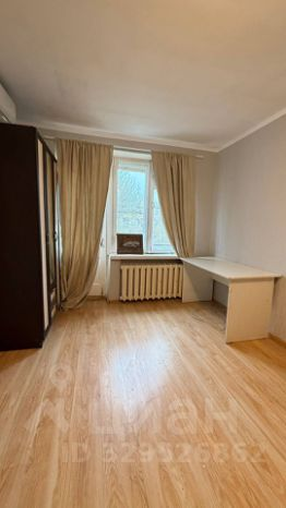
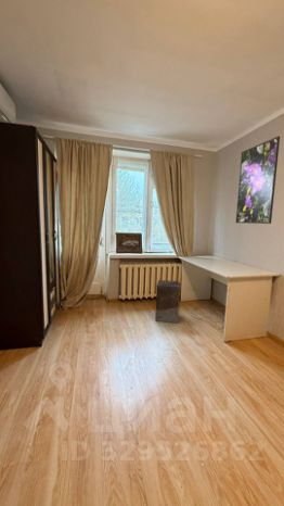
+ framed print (255, 185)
+ storage bin (168, 300)
